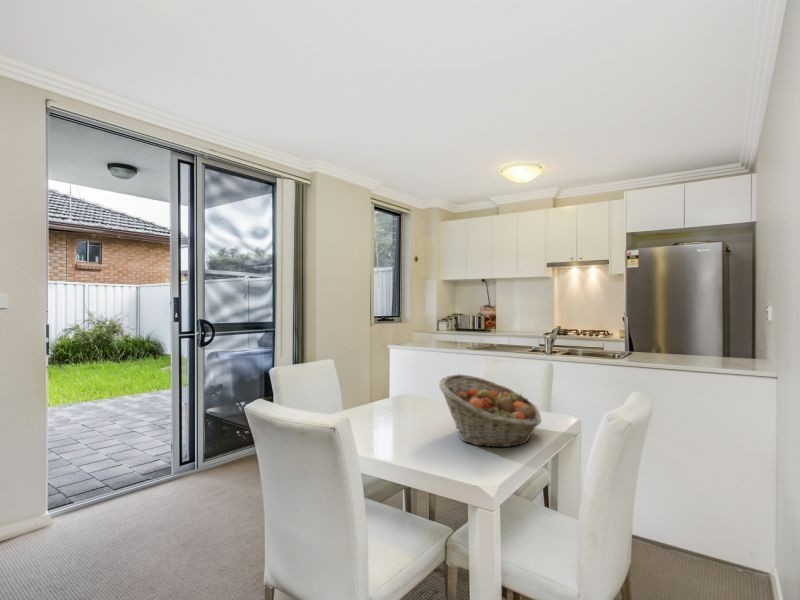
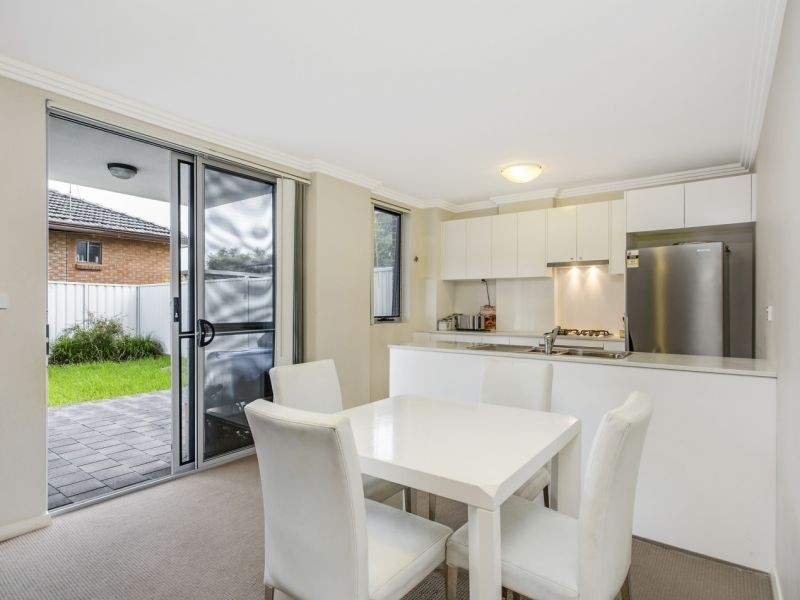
- fruit basket (489, 406)
